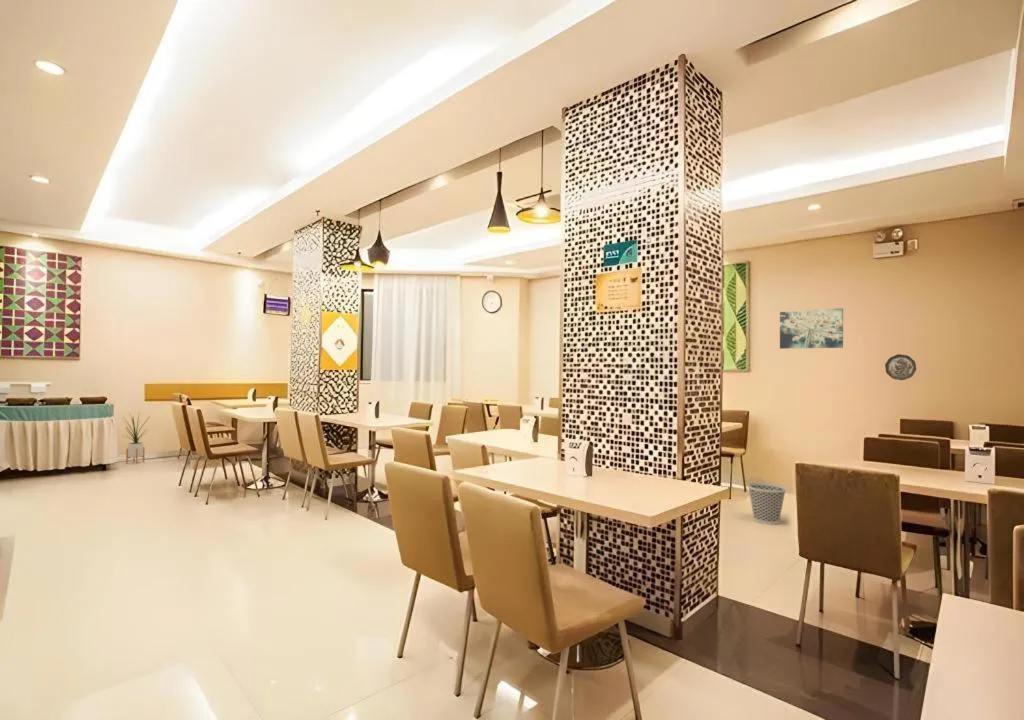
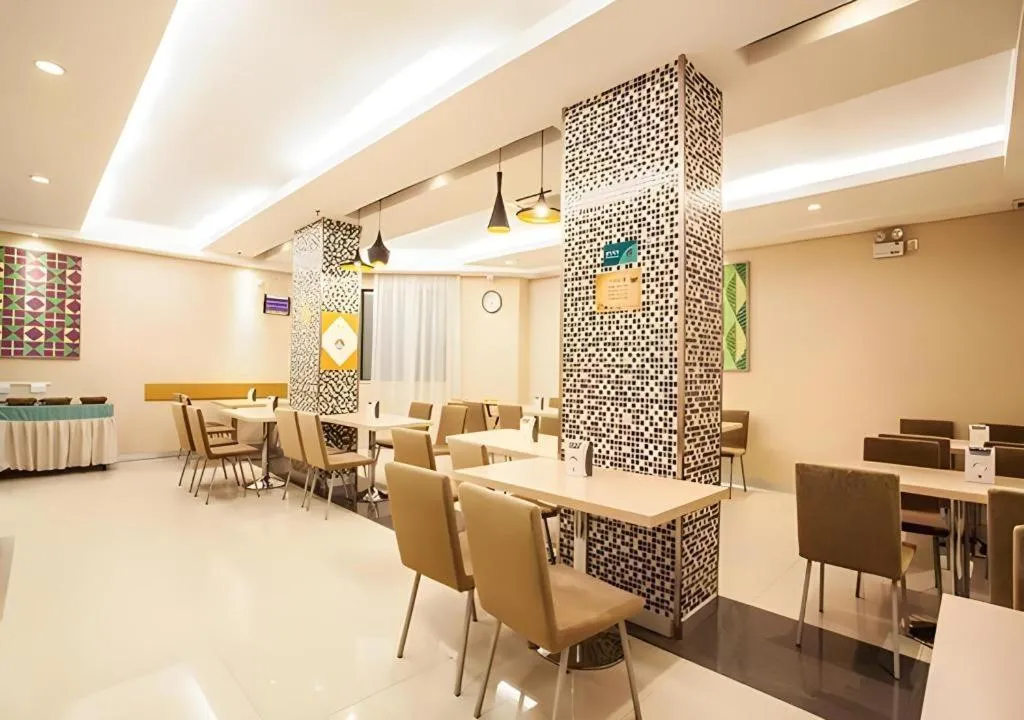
- wastebasket (766, 503)
- house plant (136, 437)
- wall art (810, 329)
- decorative plate (900, 367)
